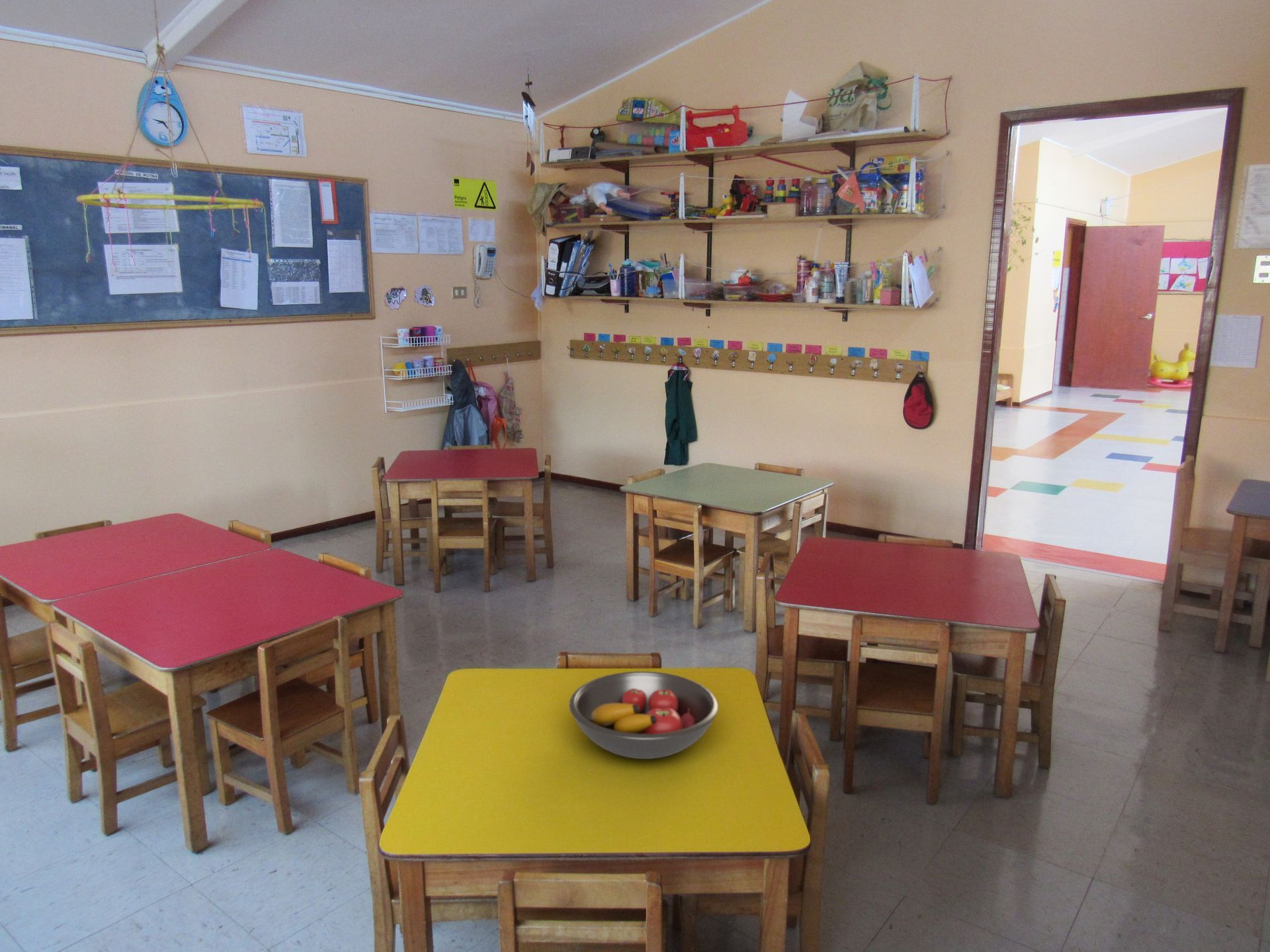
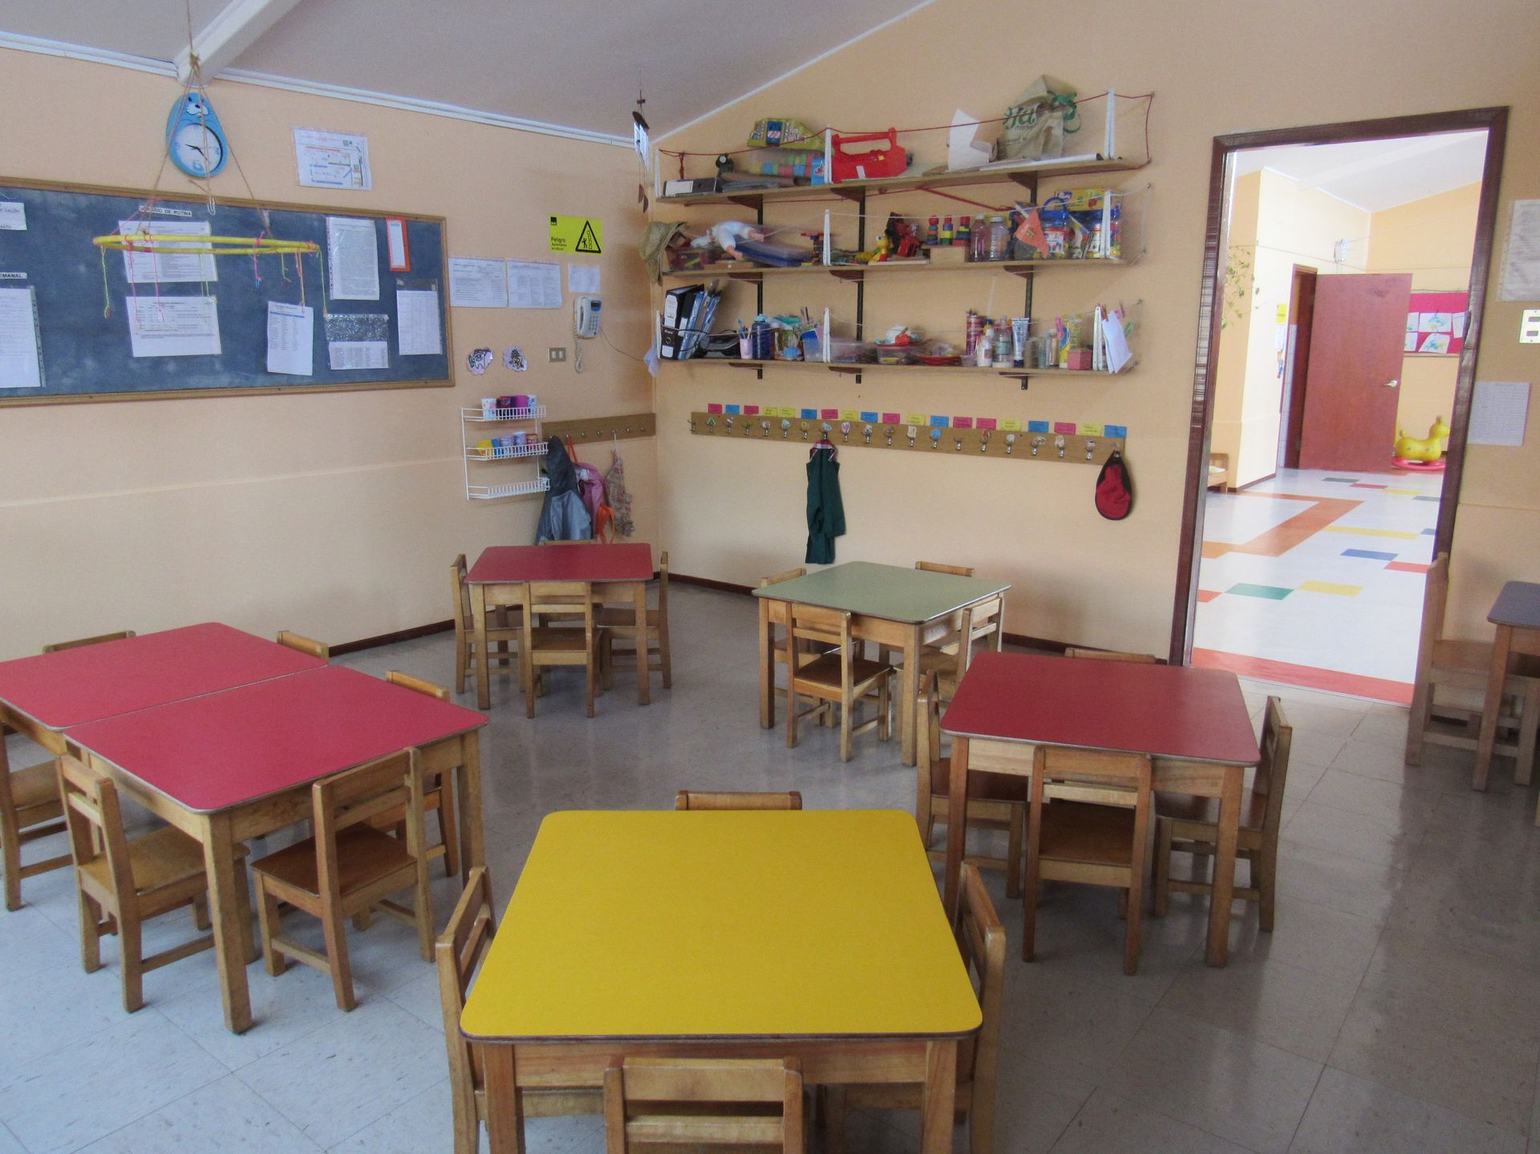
- fruit bowl (643, 716)
